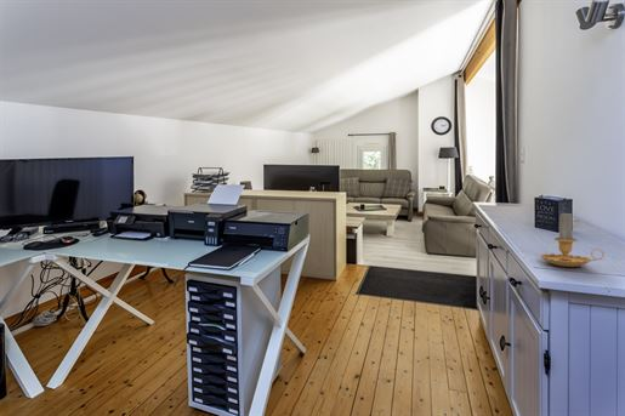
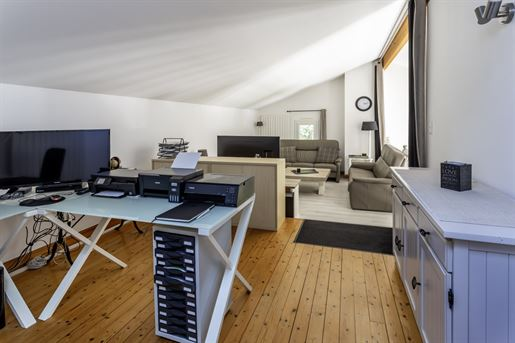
- candle (570, 238)
